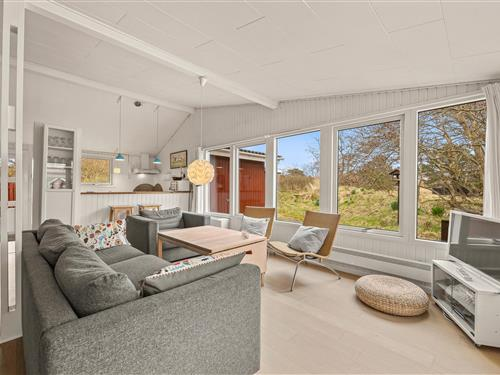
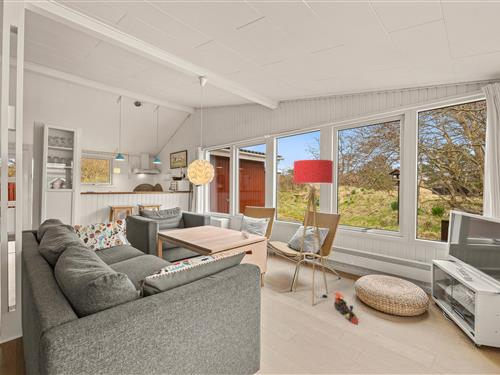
+ toy train (345, 306)
+ floor lamp (311, 229)
